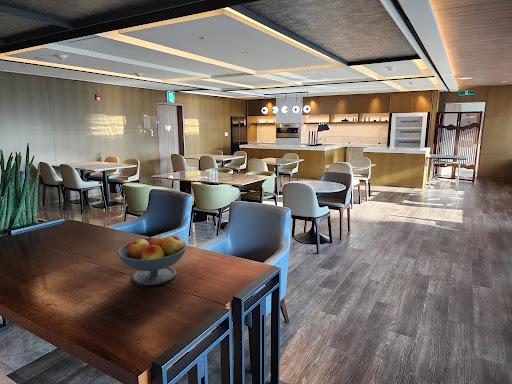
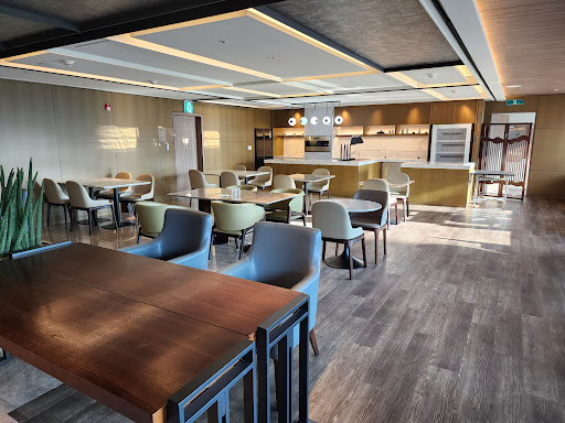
- fruit bowl (153, 256)
